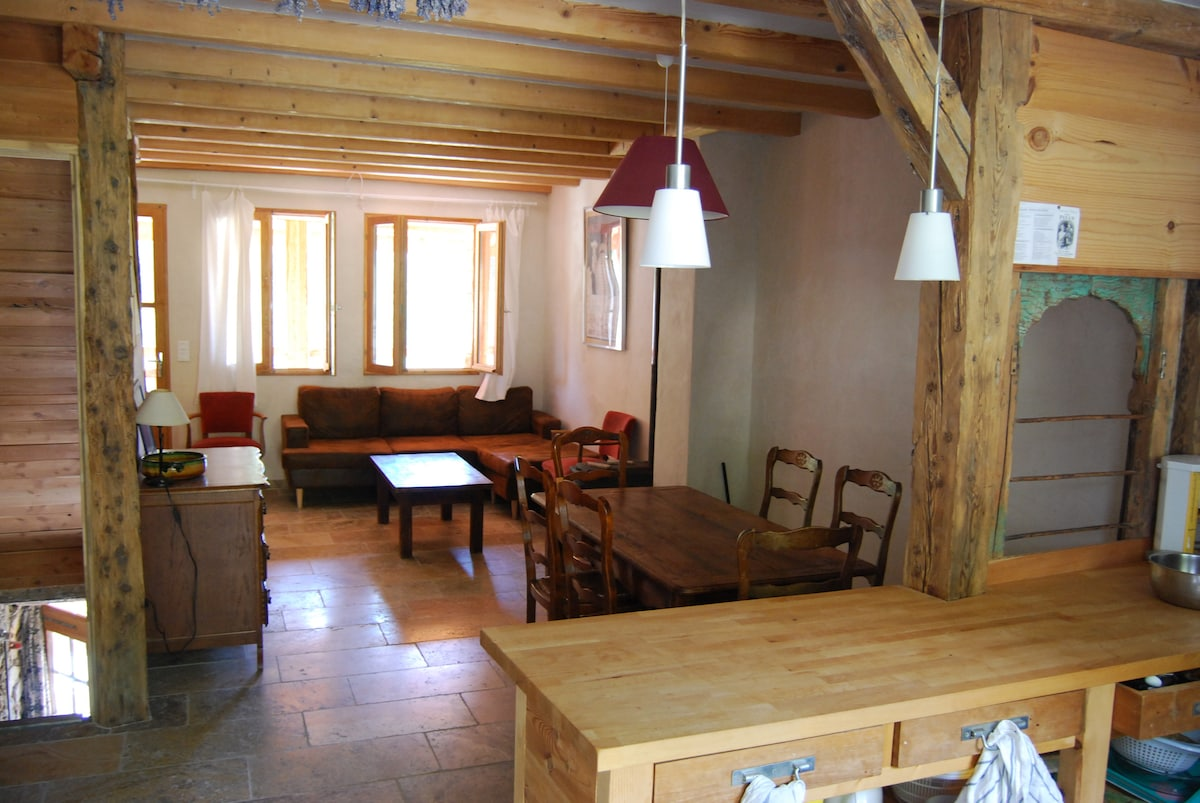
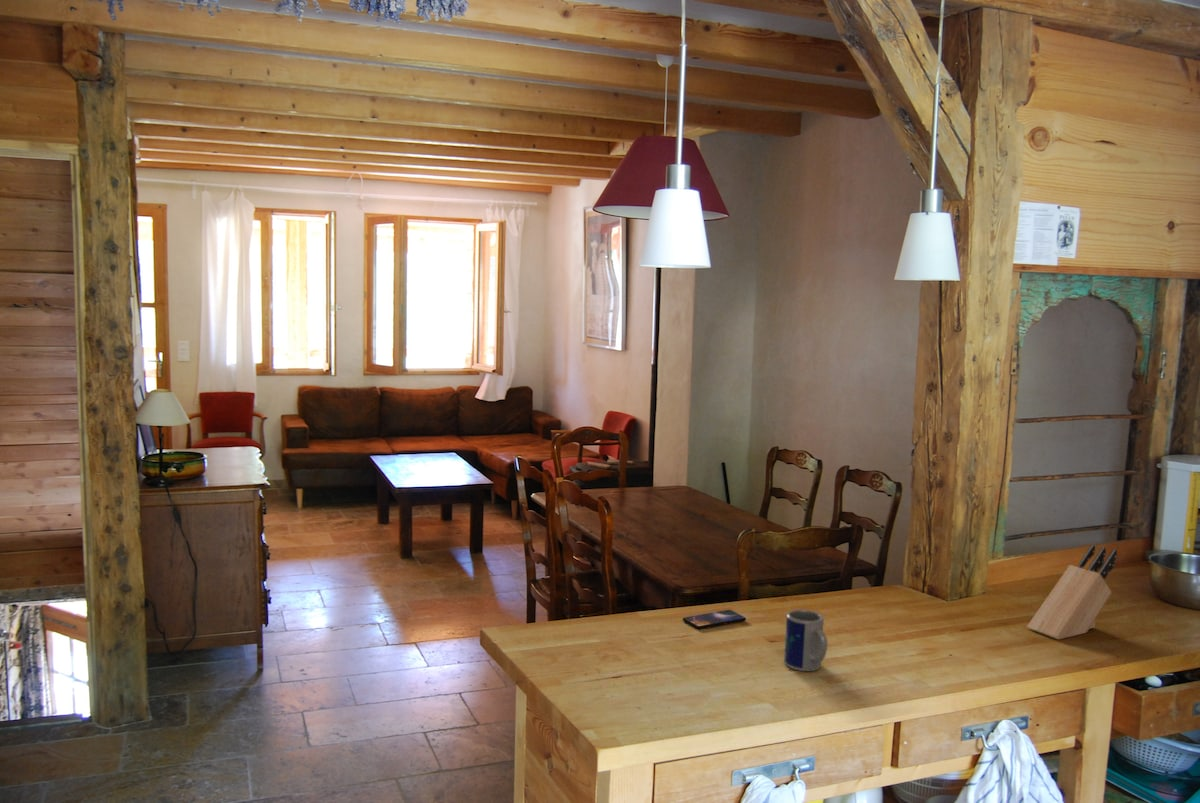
+ mug (808, 643)
+ smartphone (714, 619)
+ knife block (1076, 589)
